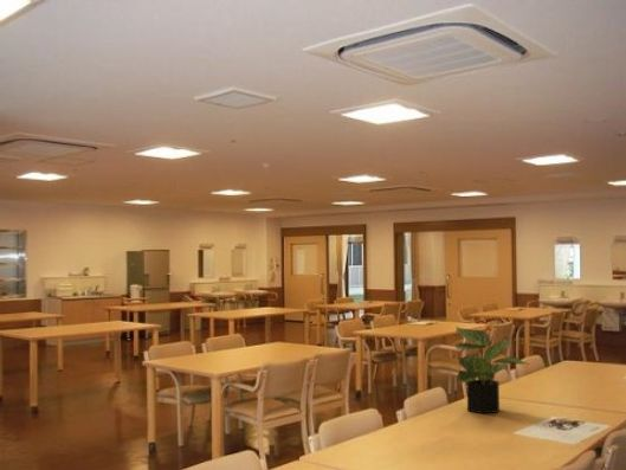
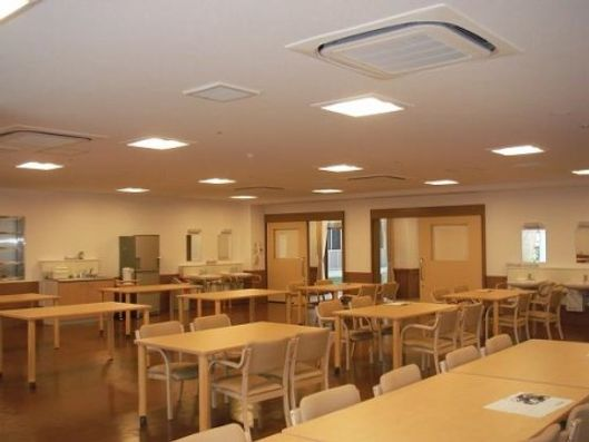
- potted plant (484, 368)
